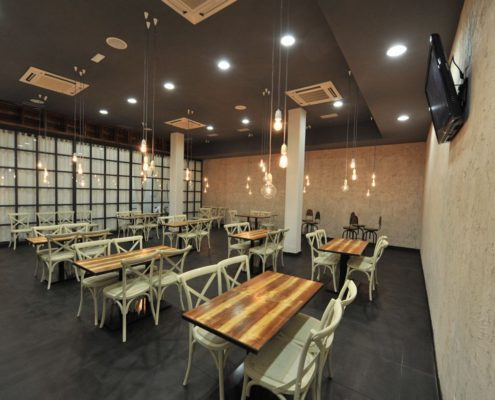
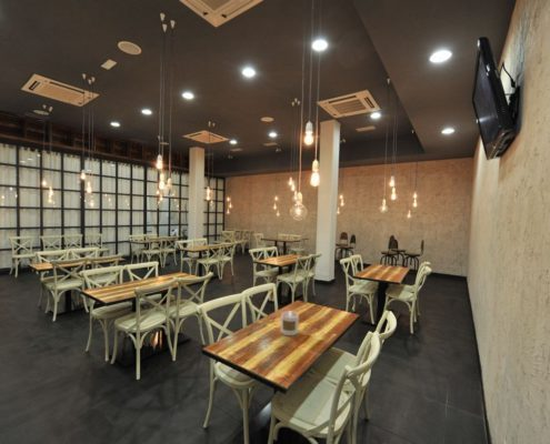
+ candle (289, 321)
